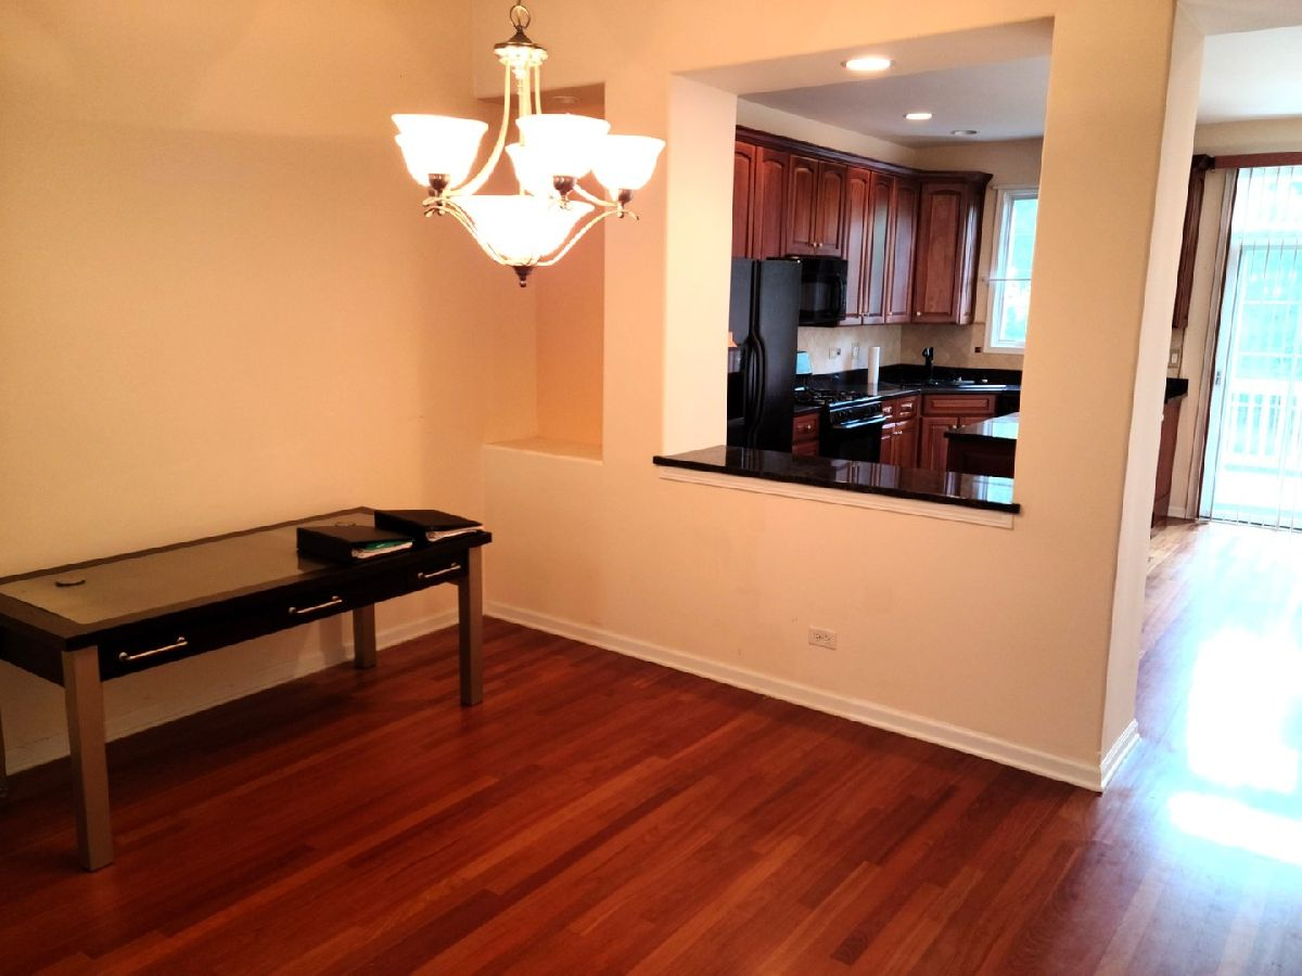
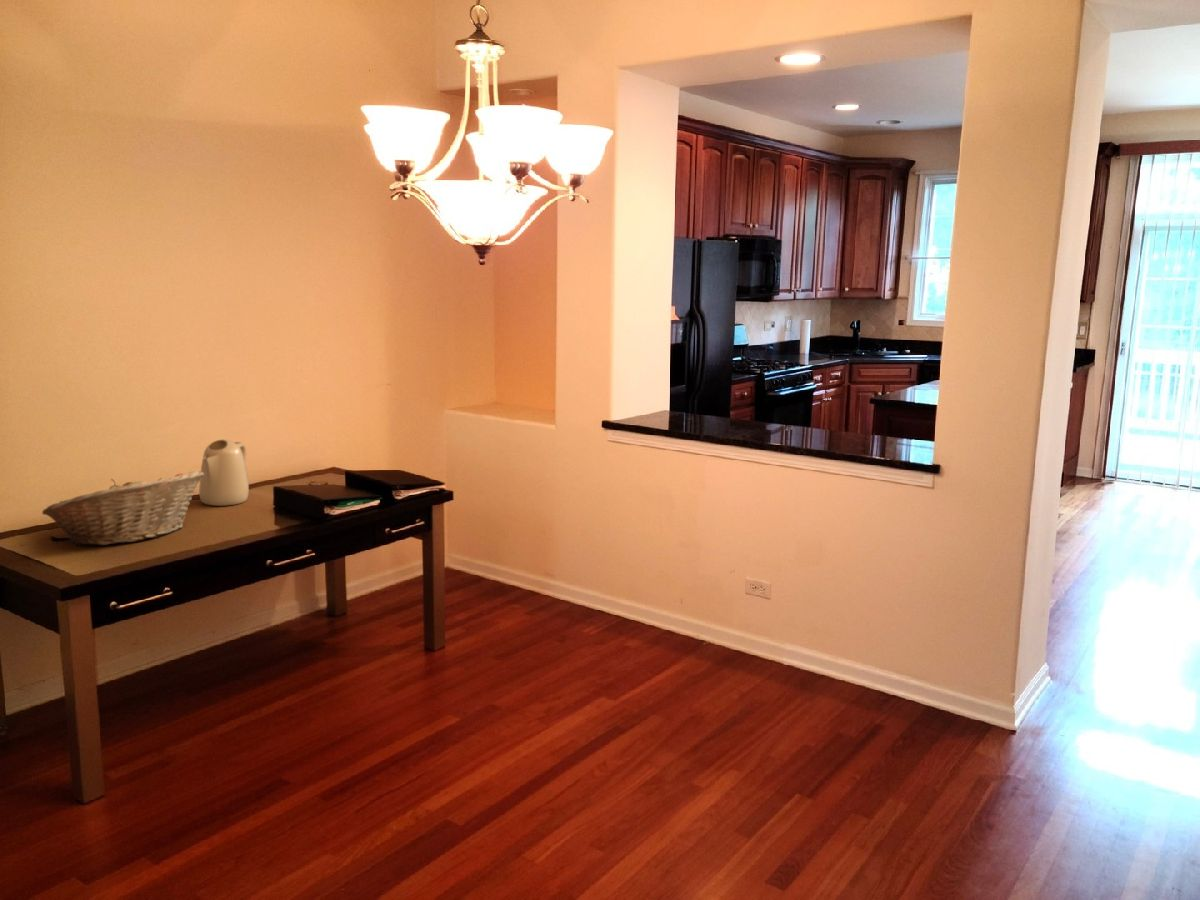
+ fruit basket (128, 503)
+ kettle (225, 470)
